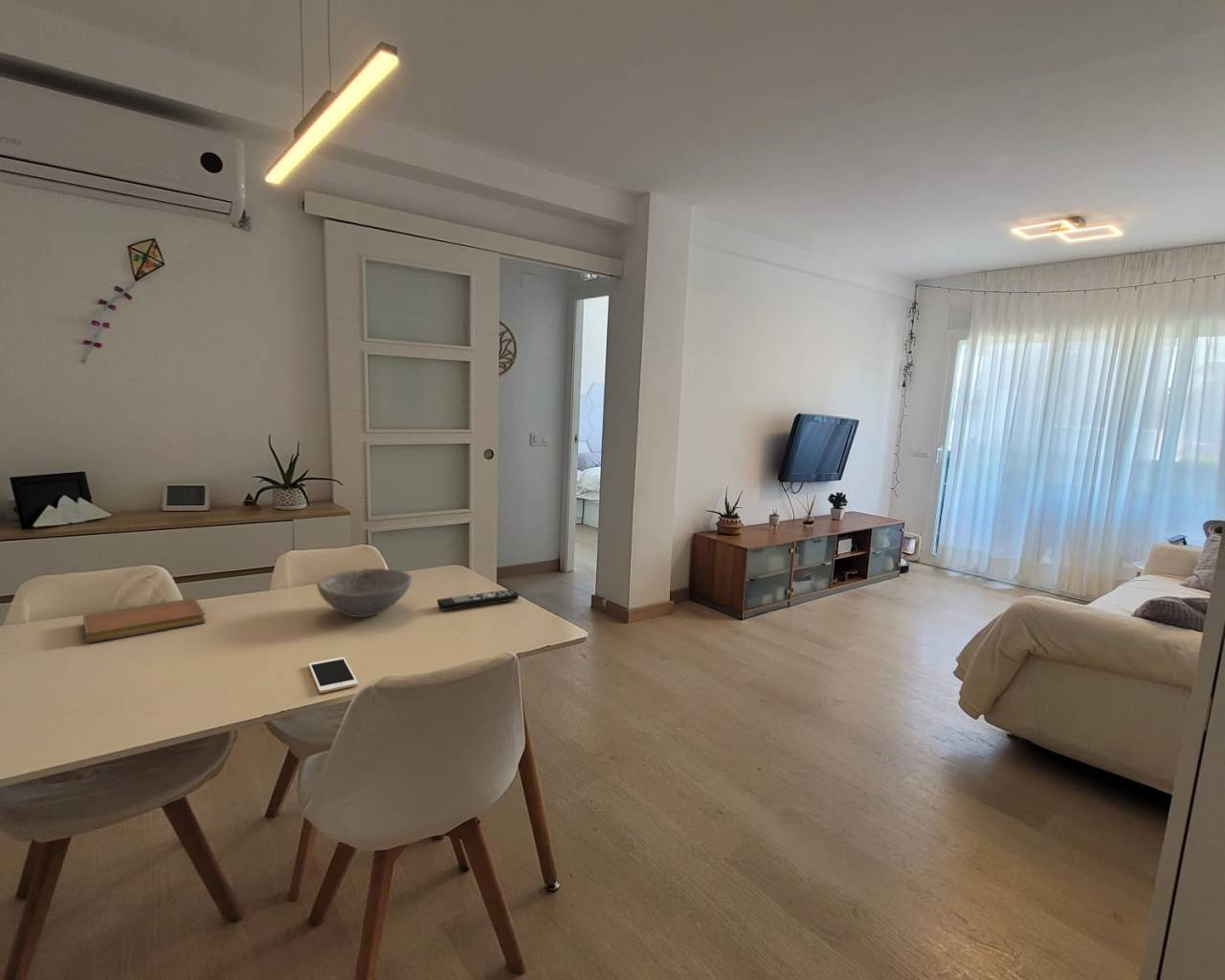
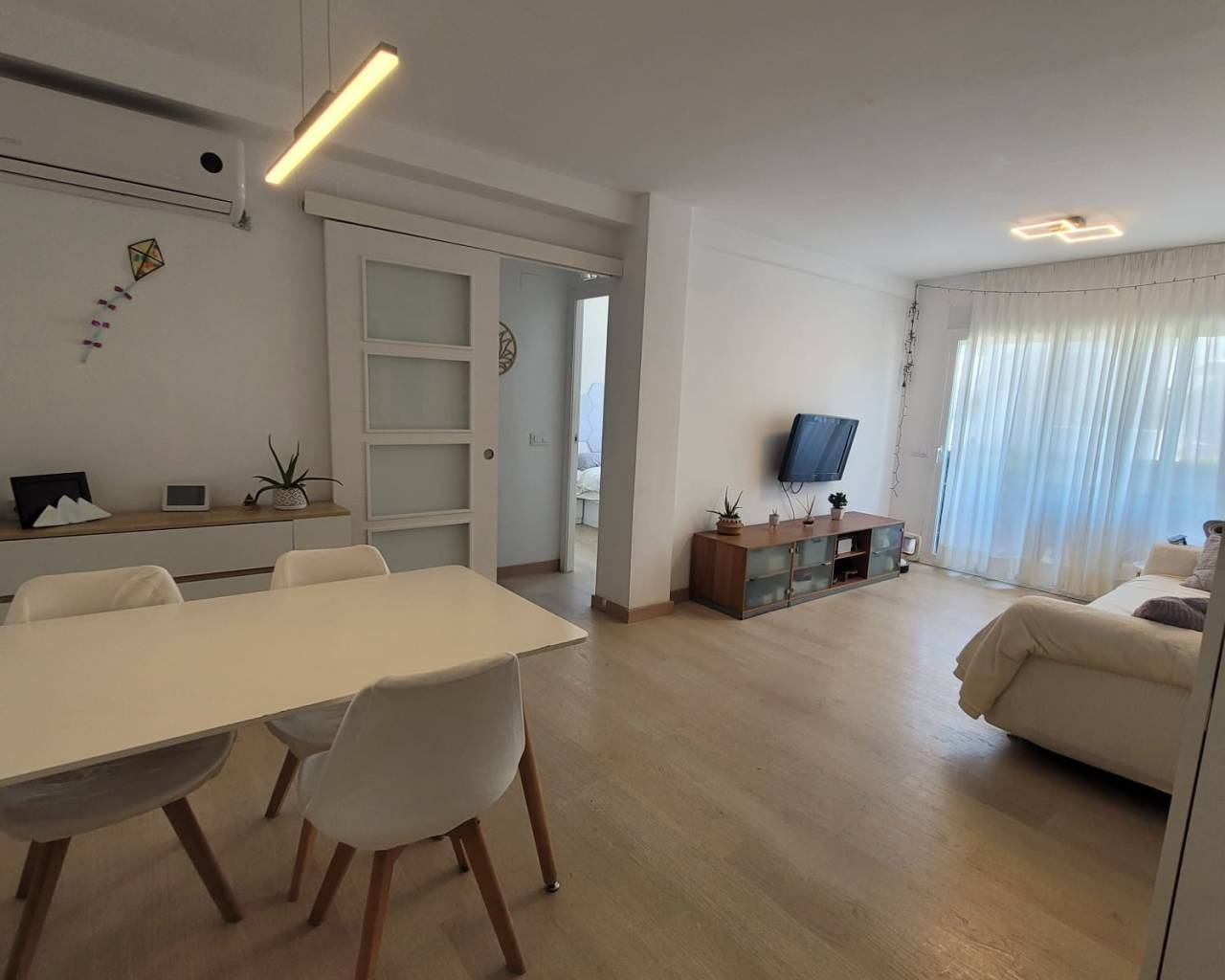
- cell phone (332, 674)
- bowl (366, 595)
- notebook (145, 617)
- remote control (479, 599)
